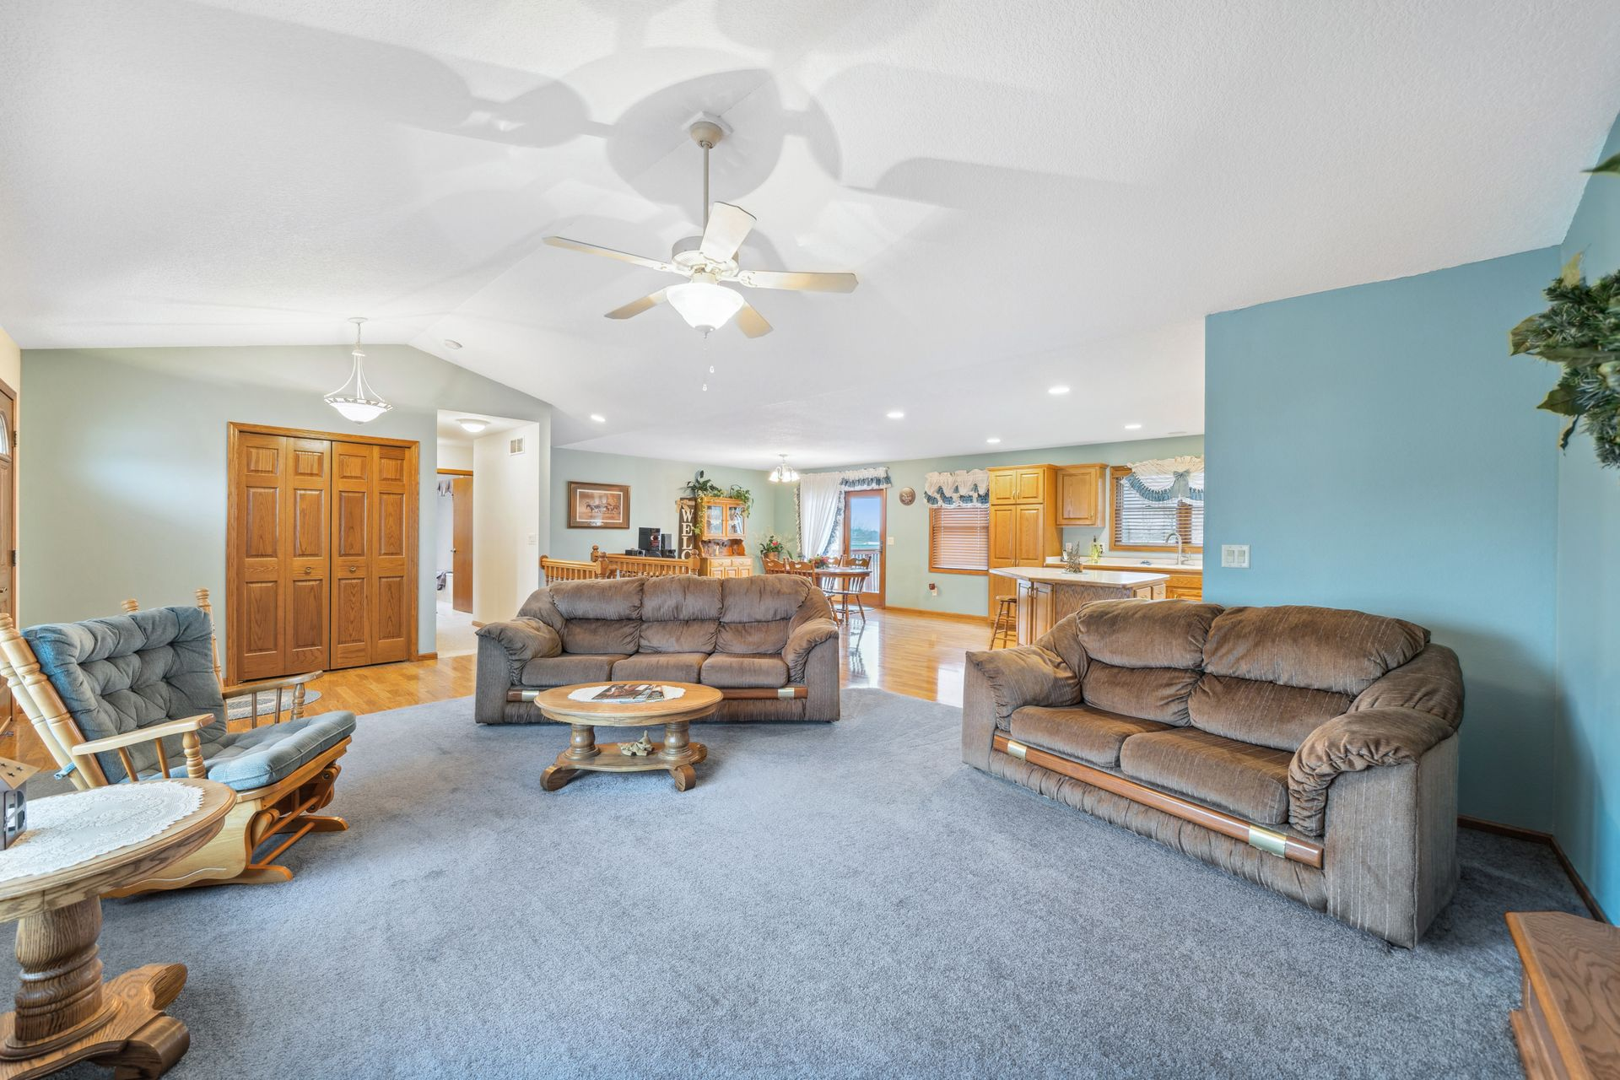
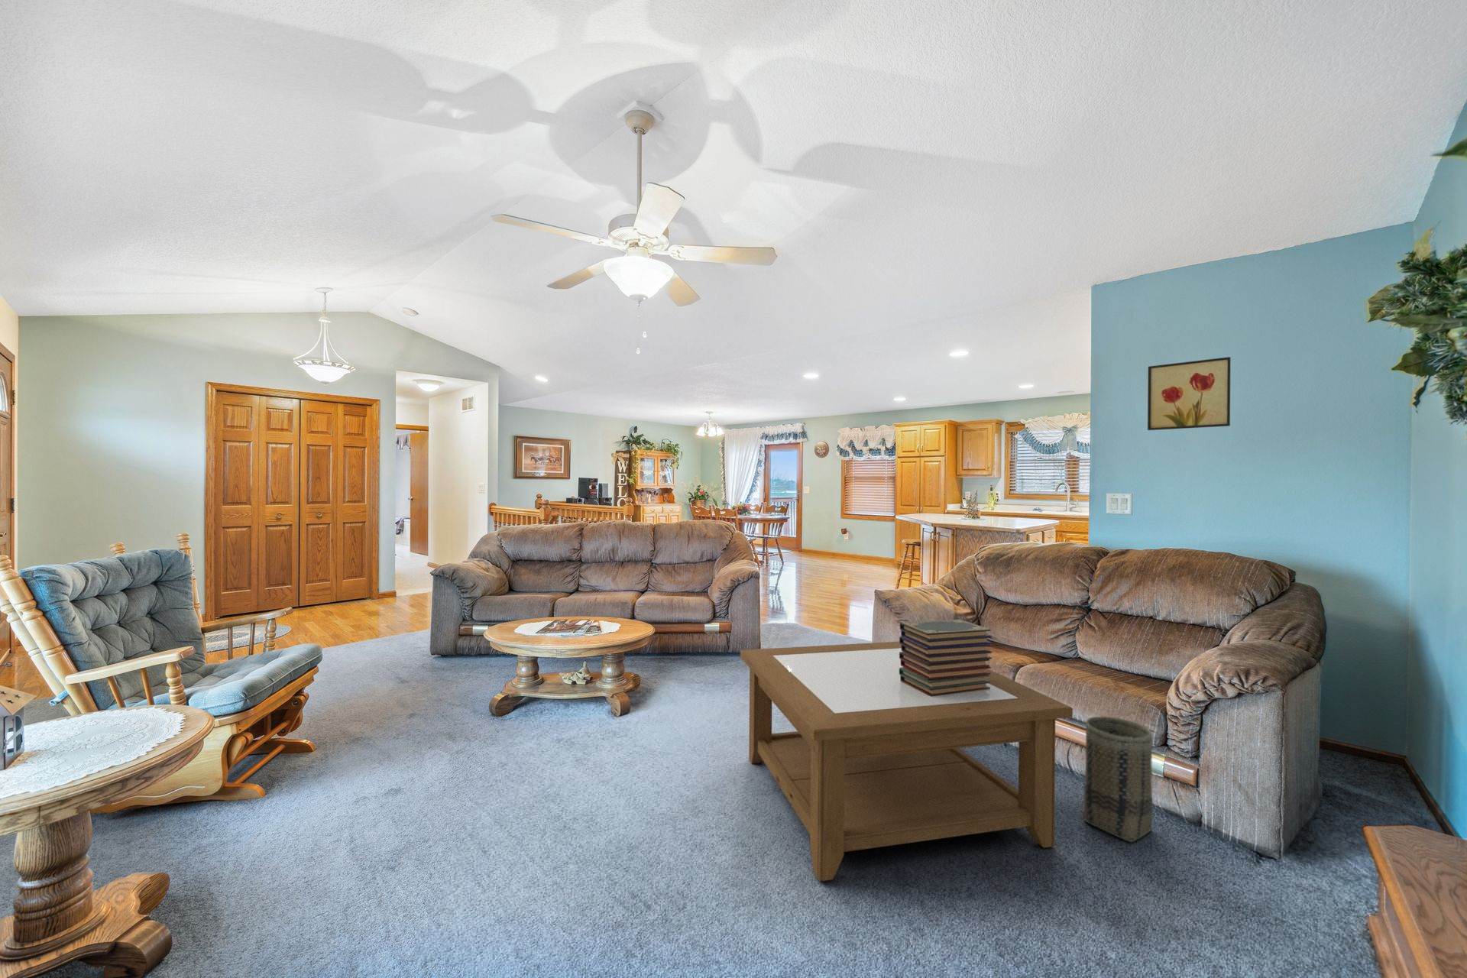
+ coffee table (882, 736)
+ basket (1117, 775)
+ book stack (944, 655)
+ wall art (1188, 395)
